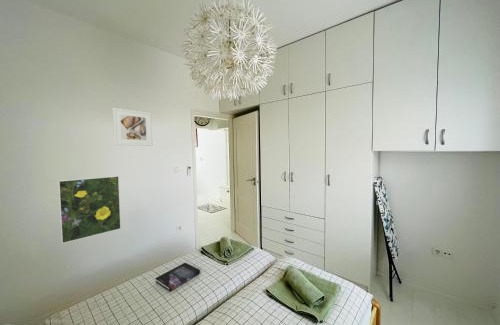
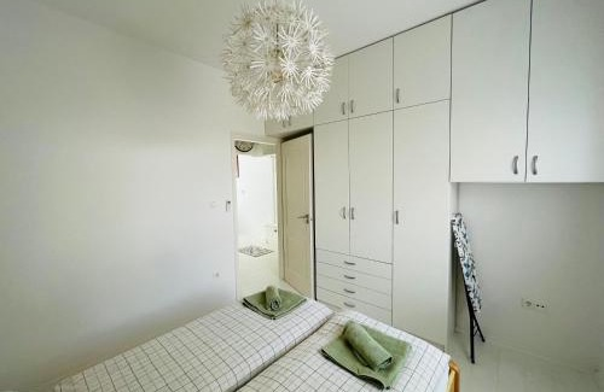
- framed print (92, 206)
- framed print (133, 128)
- book (178, 275)
